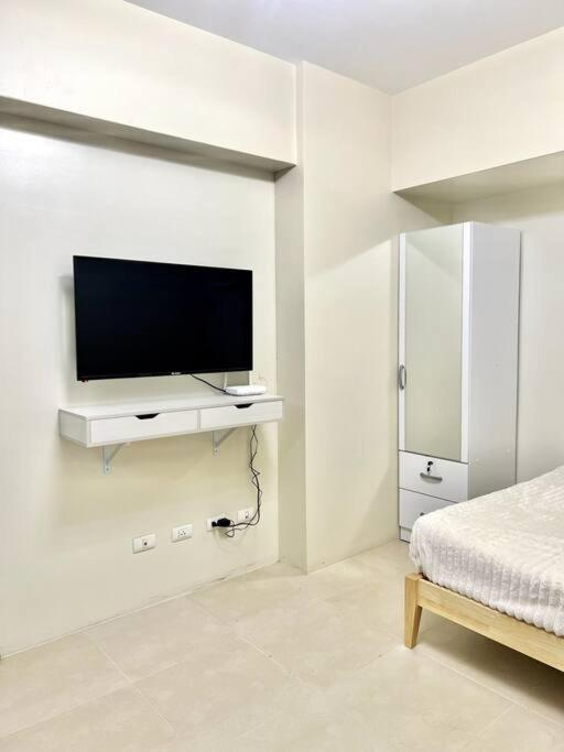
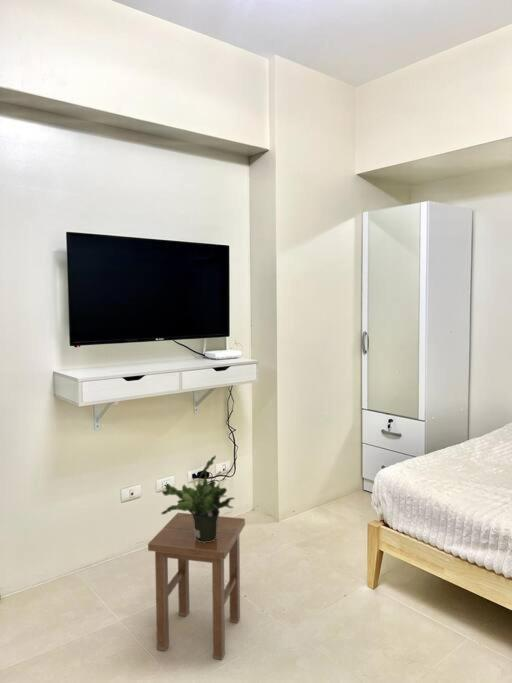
+ stool (188, 582)
+ potted plant (198, 498)
